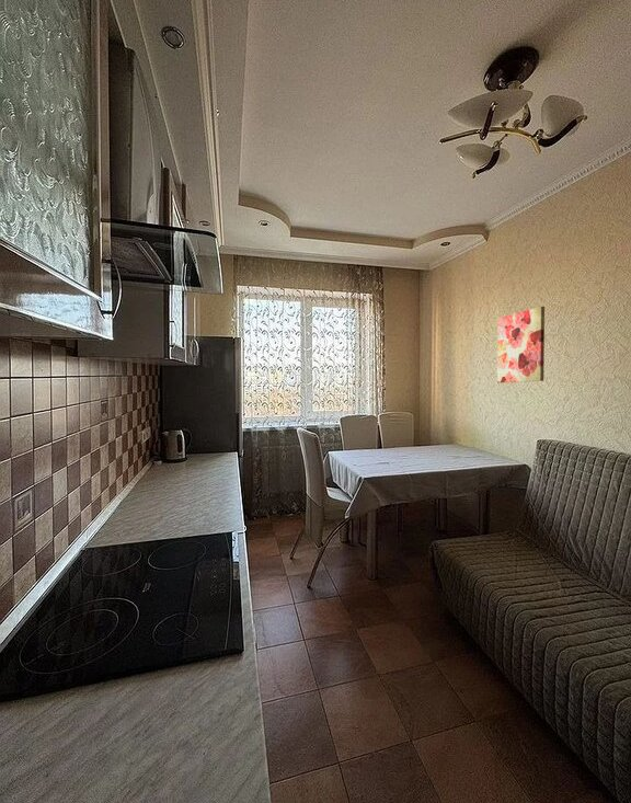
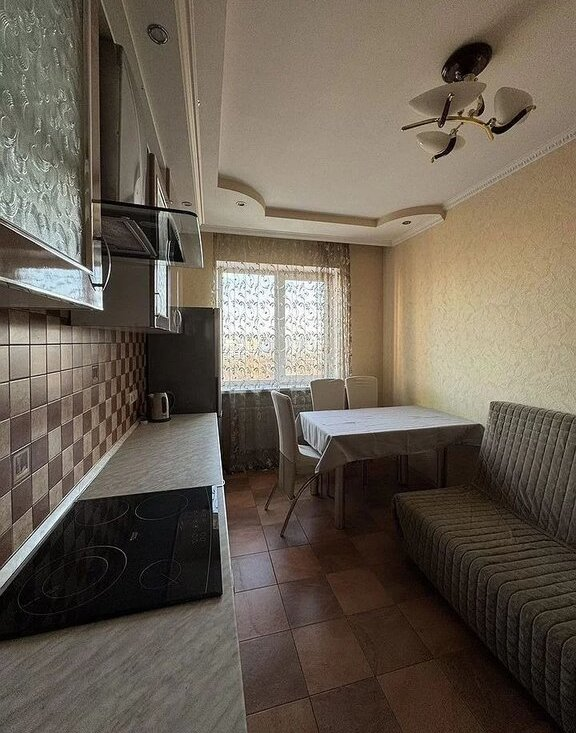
- wall art (519, 347)
